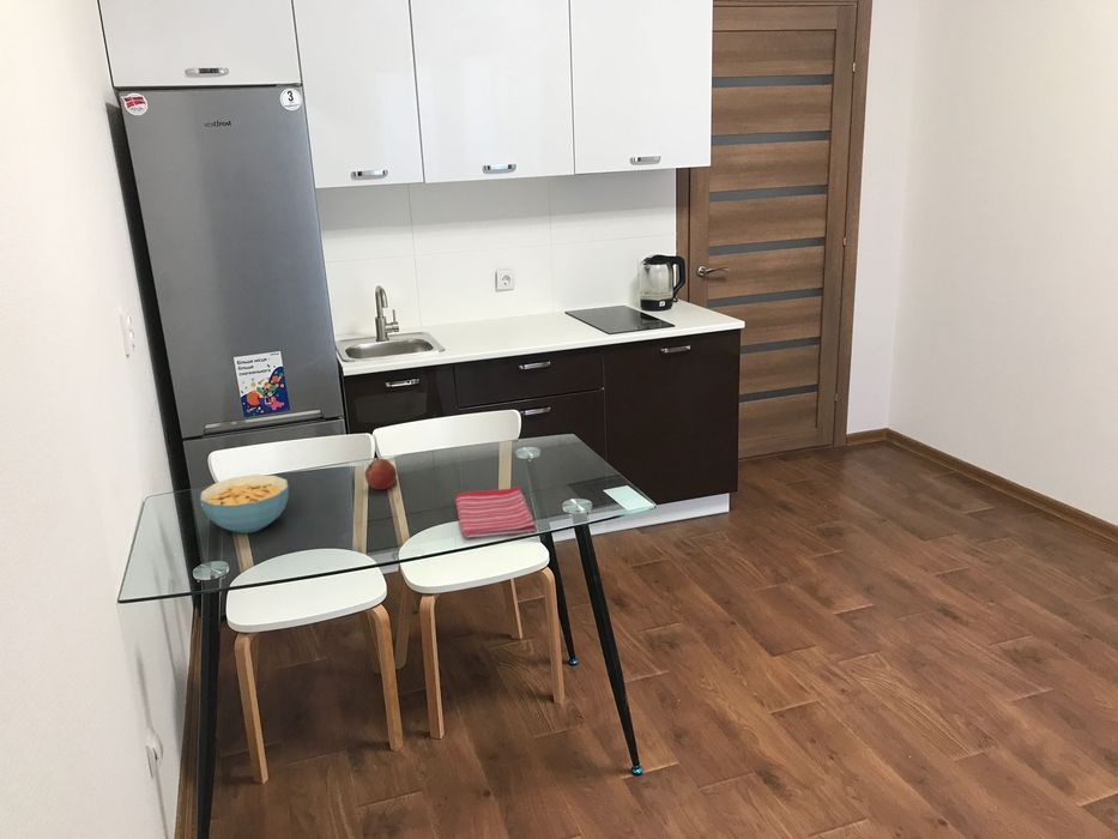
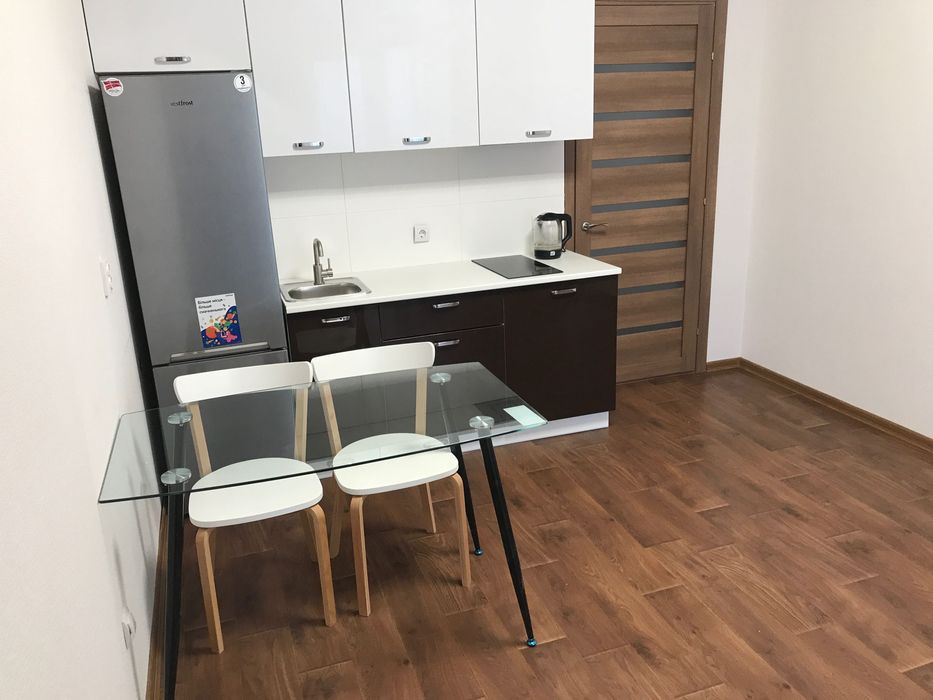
- cereal bowl (247, 508)
- dish towel (494, 511)
- fruit (381, 473)
